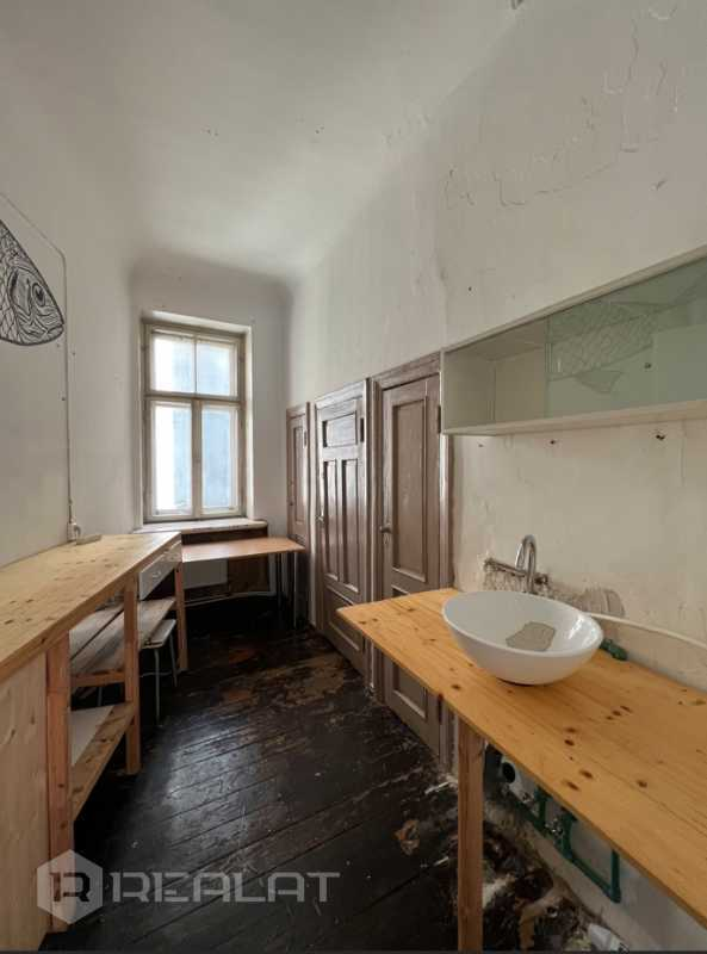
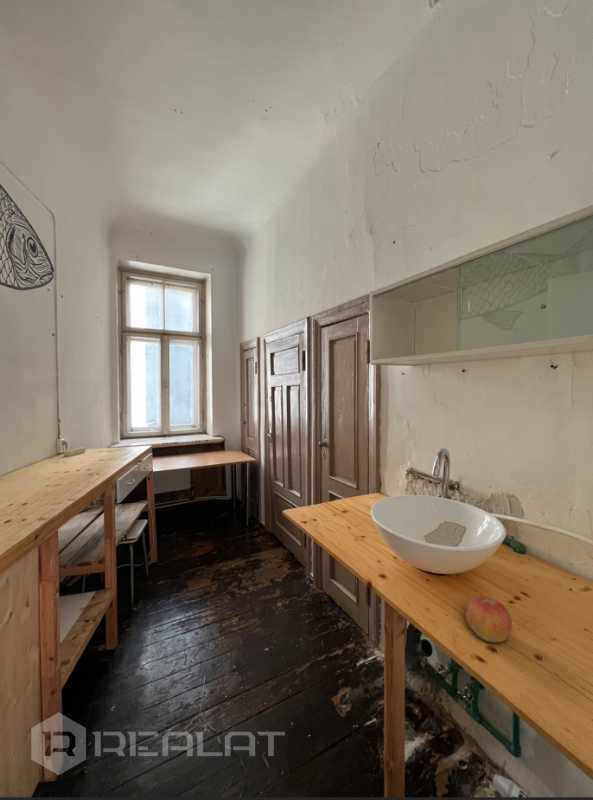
+ apple (488, 617)
